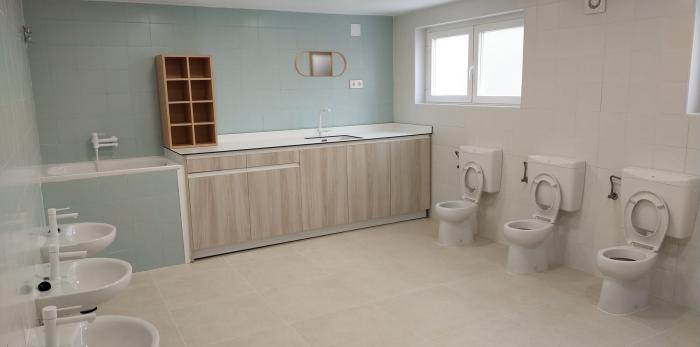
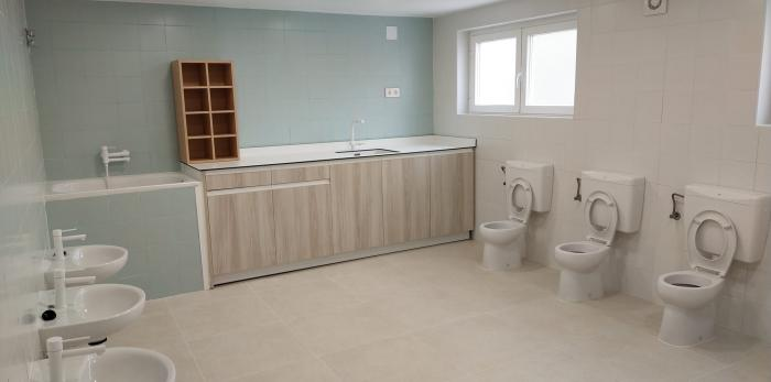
- home mirror (321, 64)
